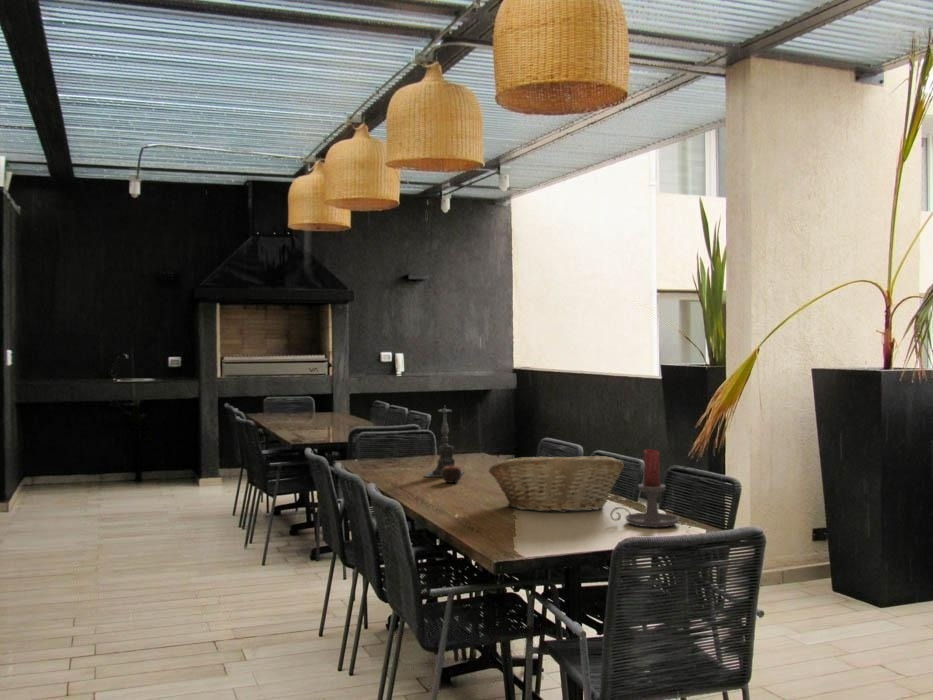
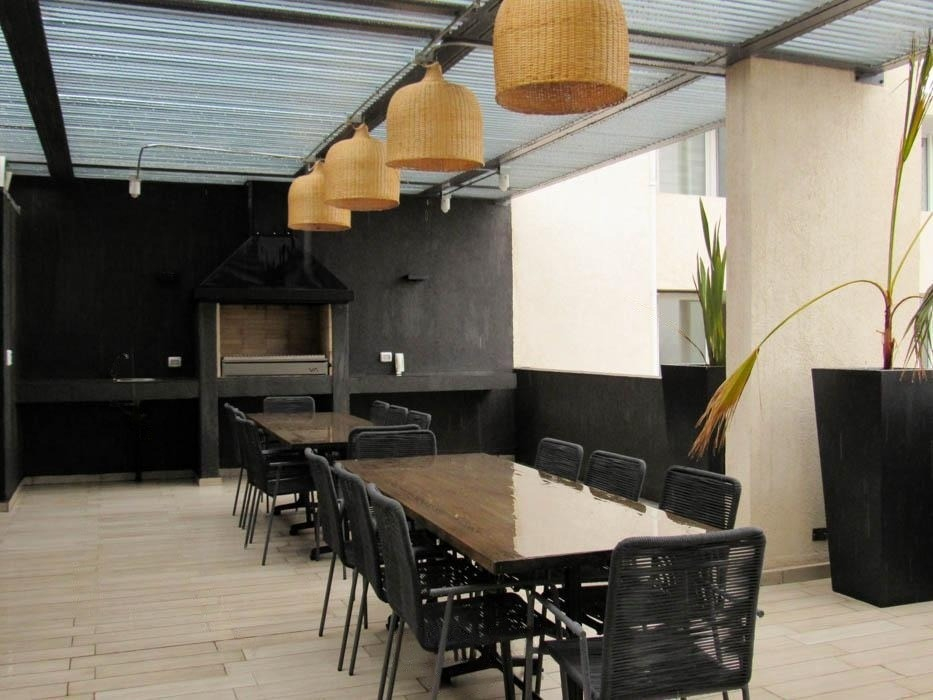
- candle holder (644, 486)
- apple (451, 473)
- candle holder (444, 436)
- fruit basket (556, 479)
